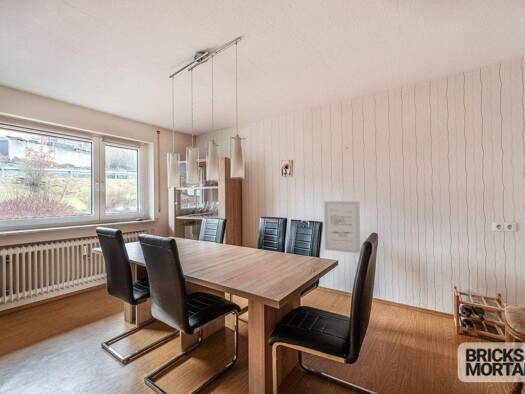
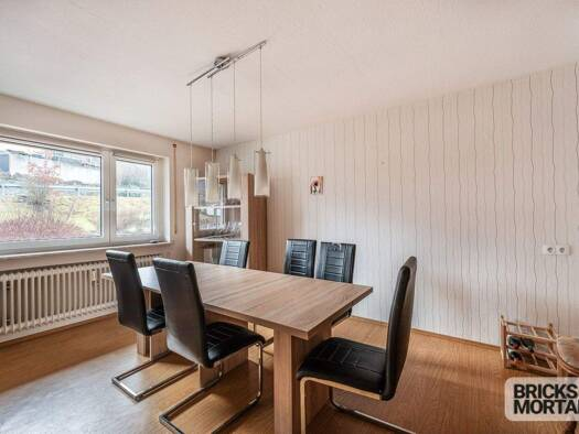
- wall art (341, 226)
